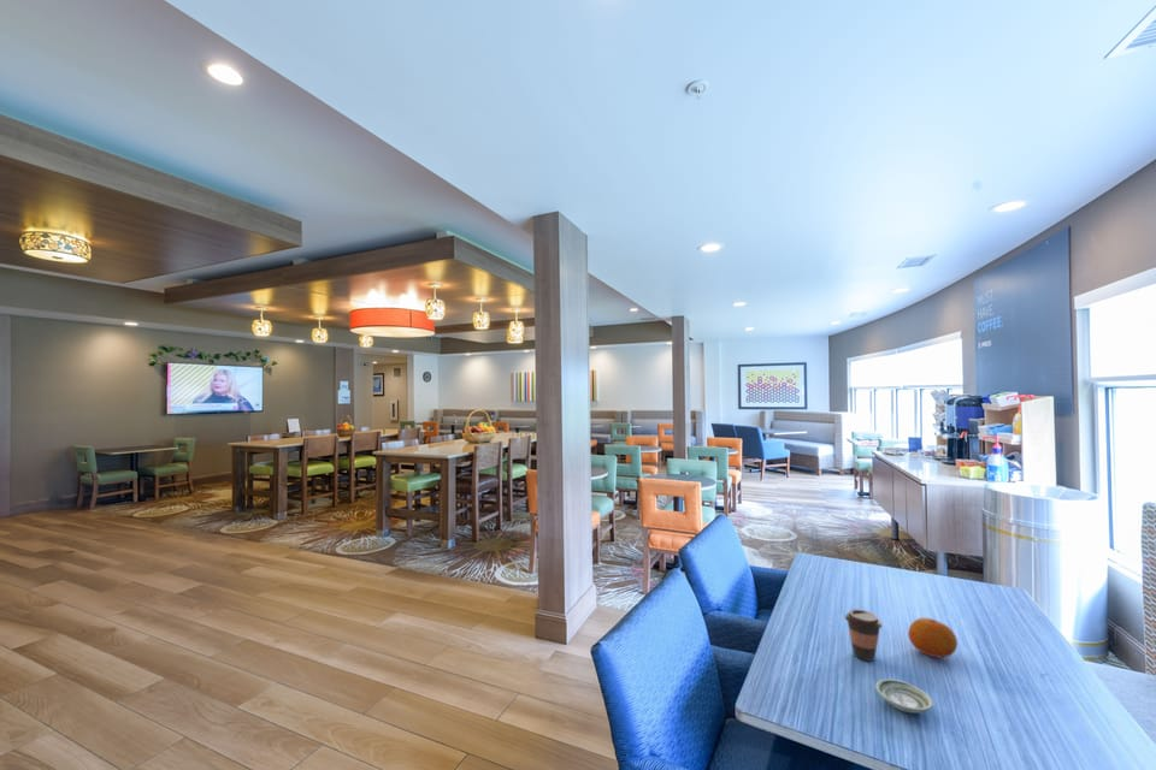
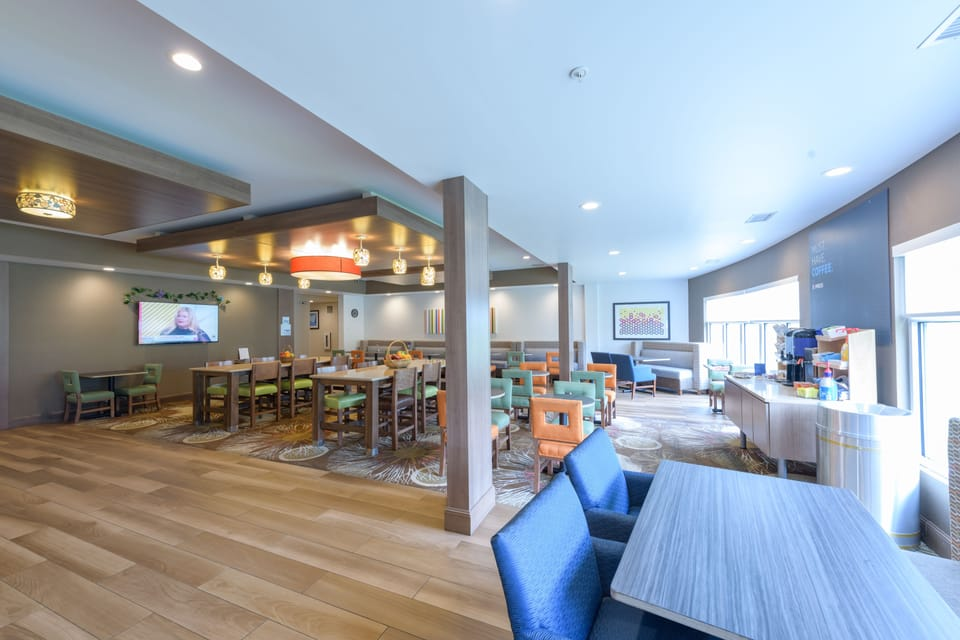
- coffee cup (863, 635)
- fruit (932, 636)
- saucer (903, 698)
